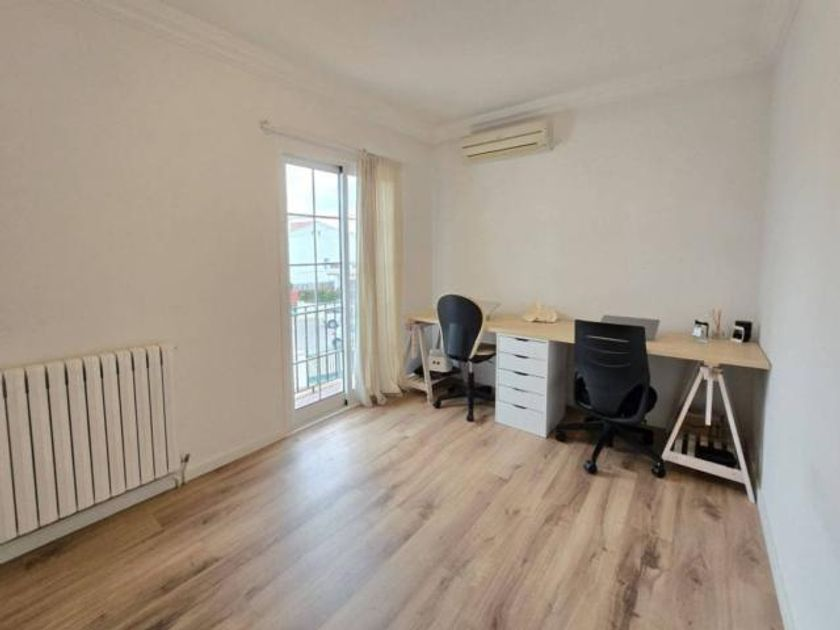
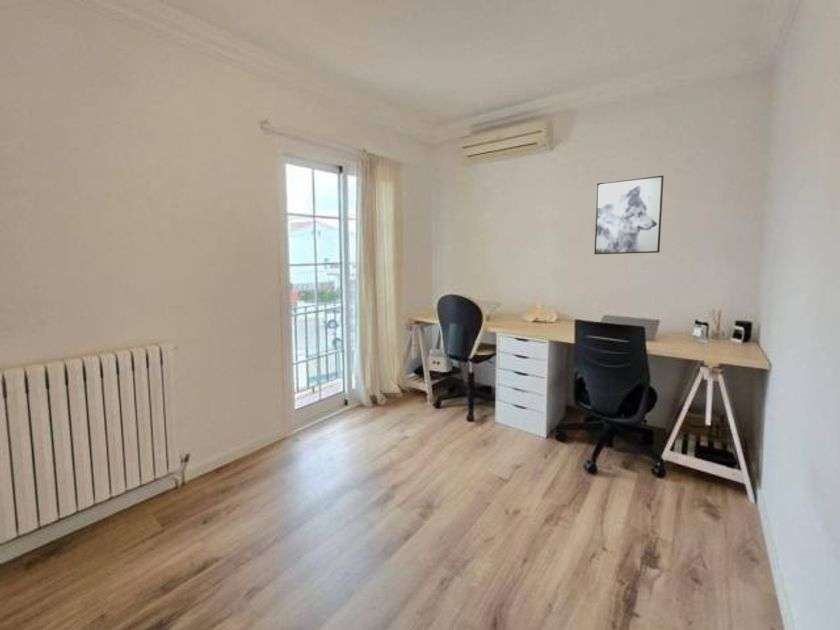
+ wall art (627, 217)
